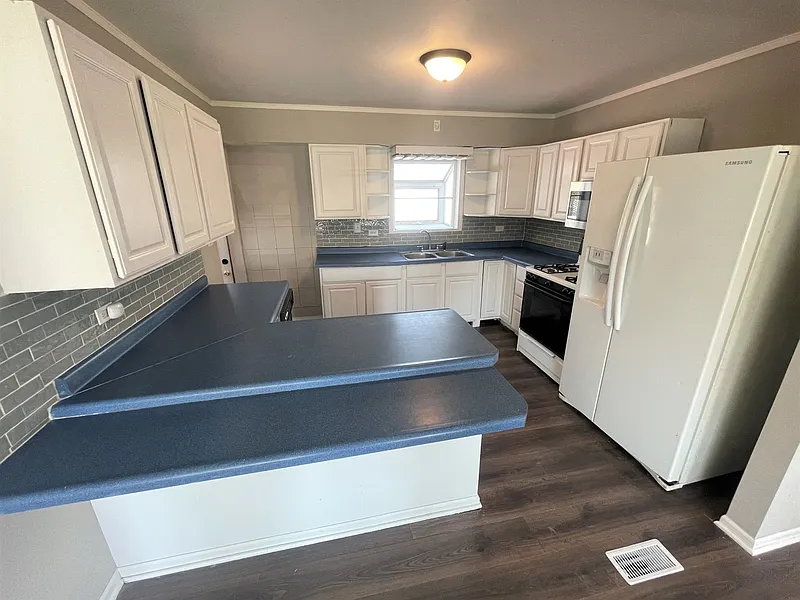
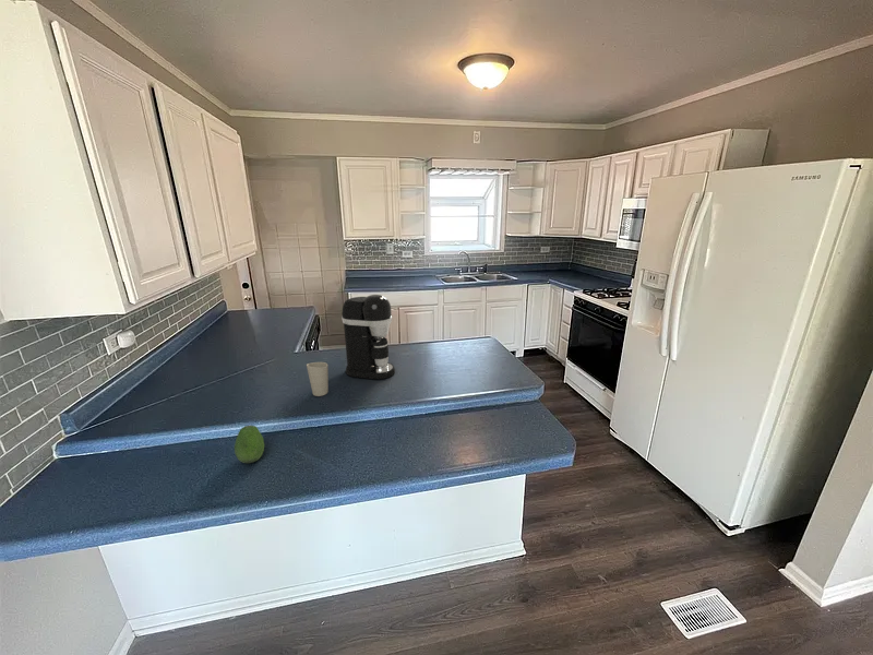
+ coffee maker (368, 334)
+ fruit (249, 443)
+ cup (319, 378)
